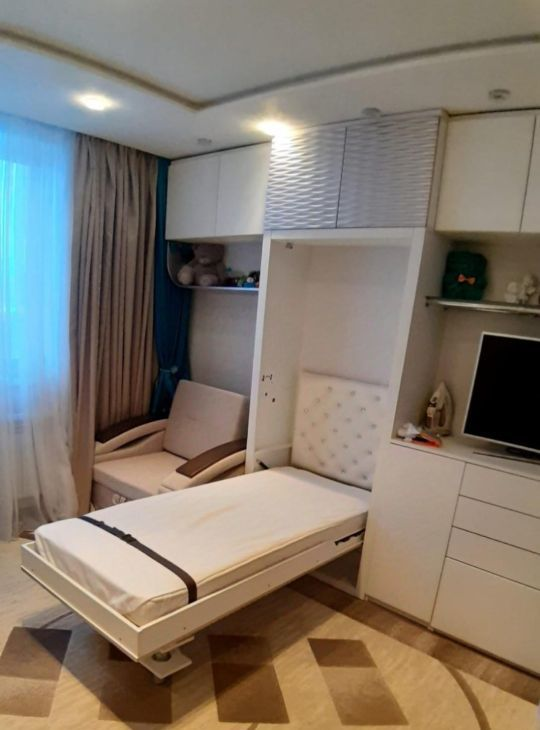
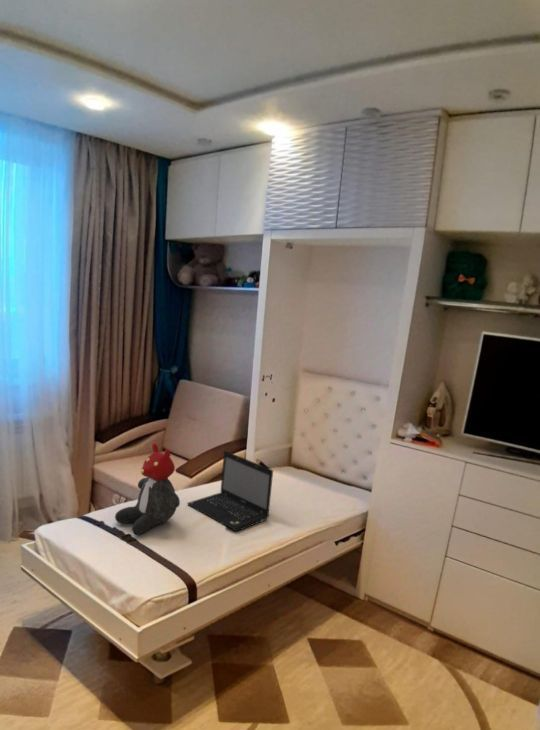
+ laptop (229, 488)
+ teddy bear (148, 486)
